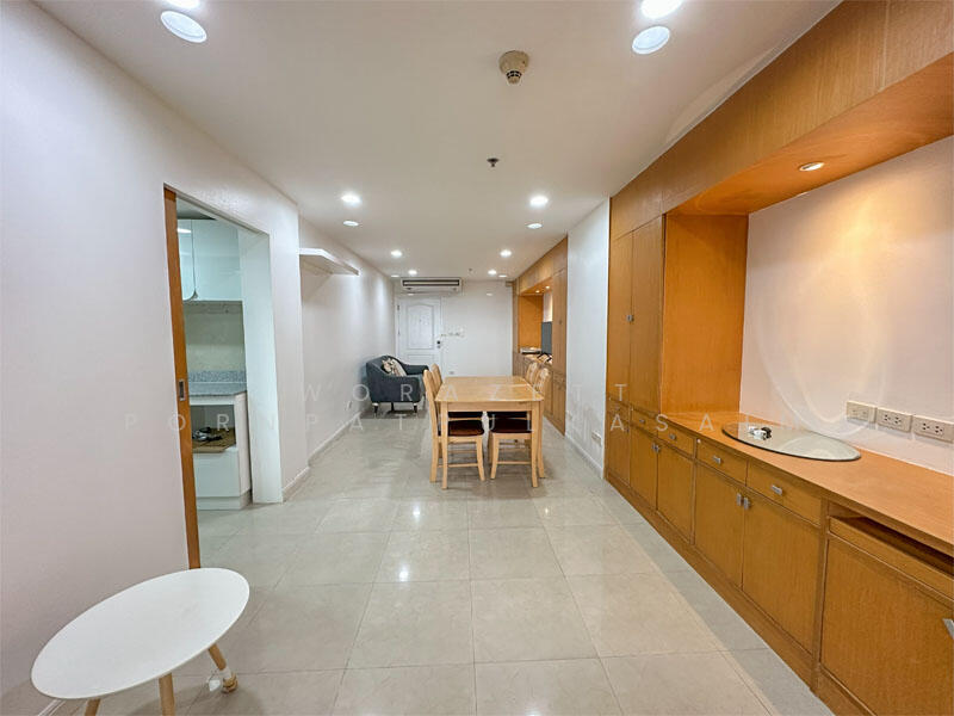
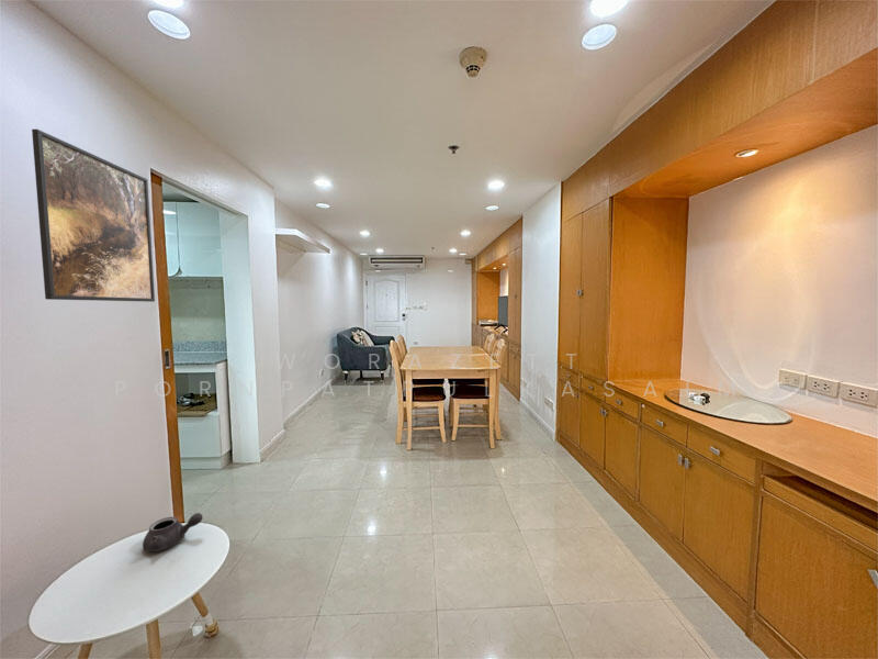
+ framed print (103, 230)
+ teapot (172, 529)
